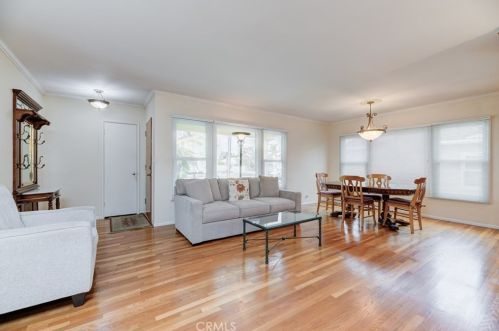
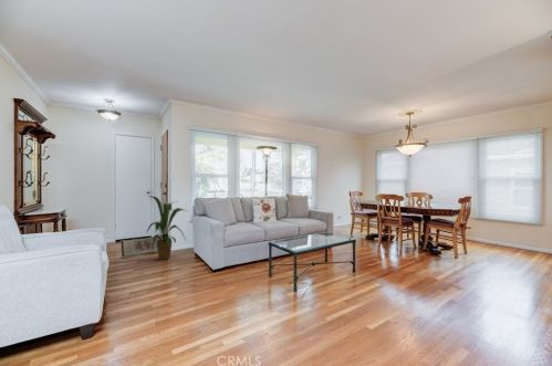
+ house plant (170, 227)
